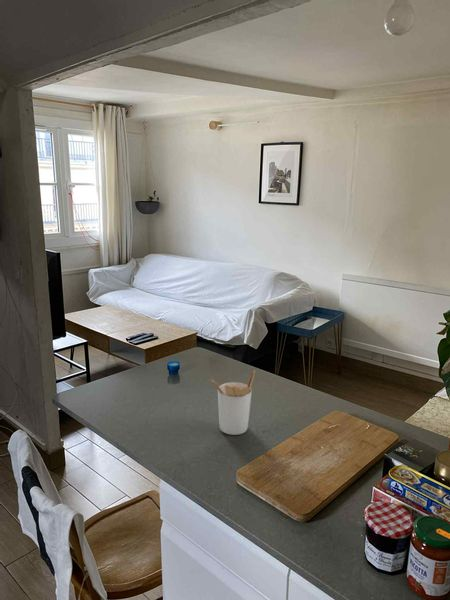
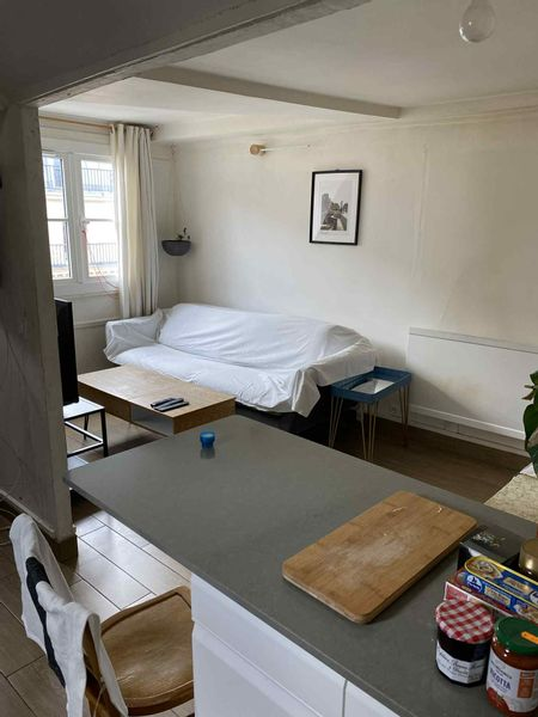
- utensil holder (235, 403)
